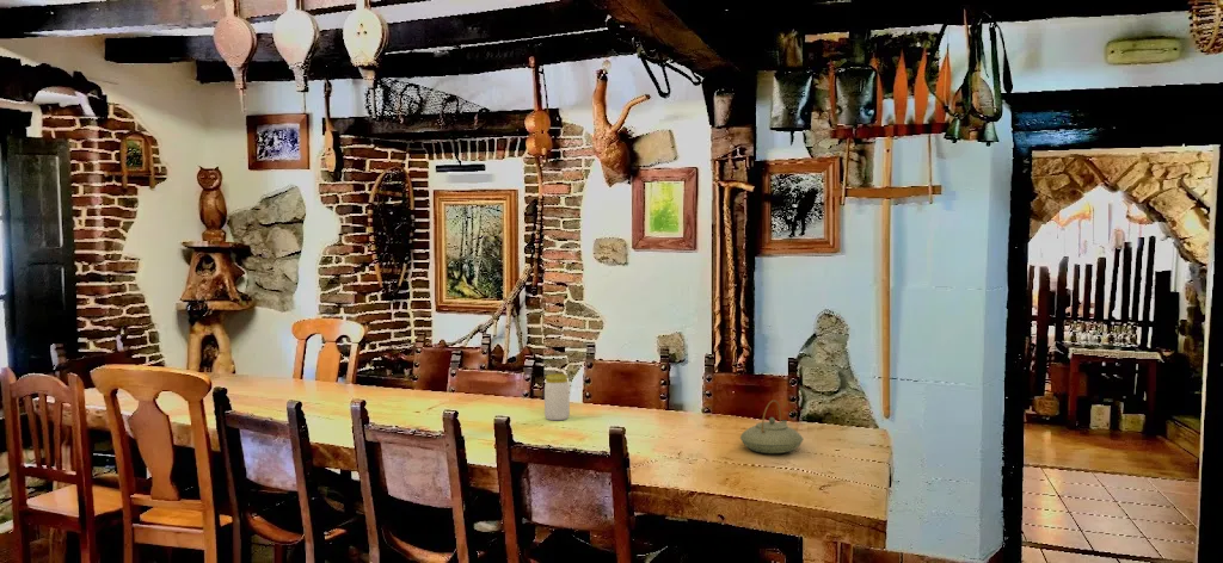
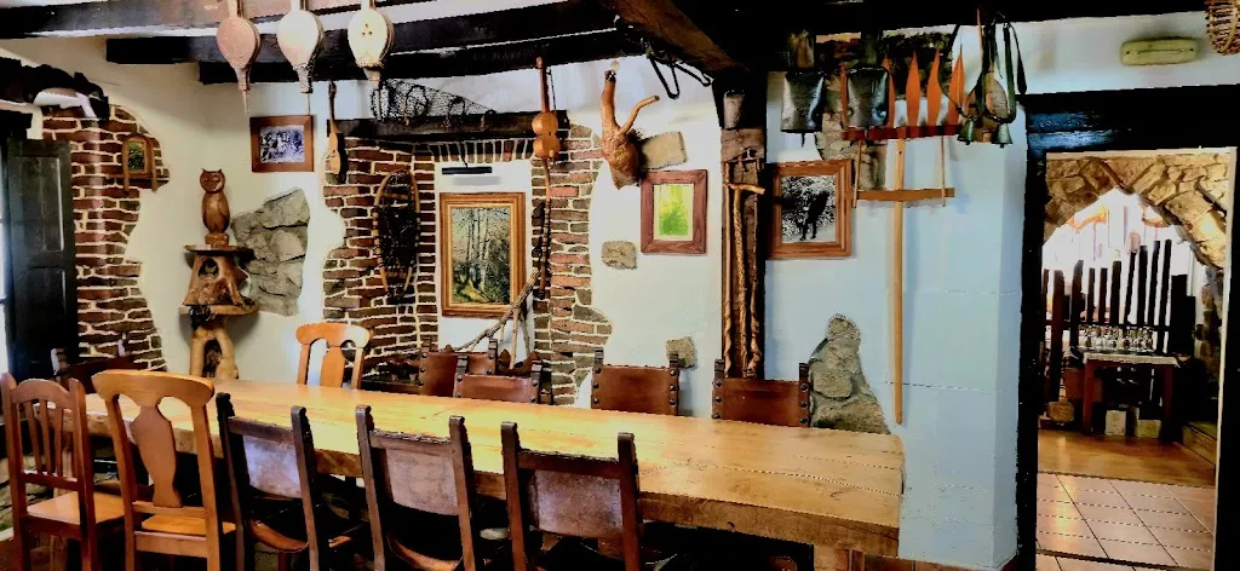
- teapot (773, 423)
- jar (557, 396)
